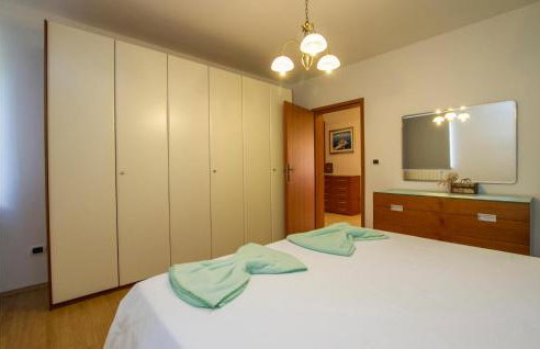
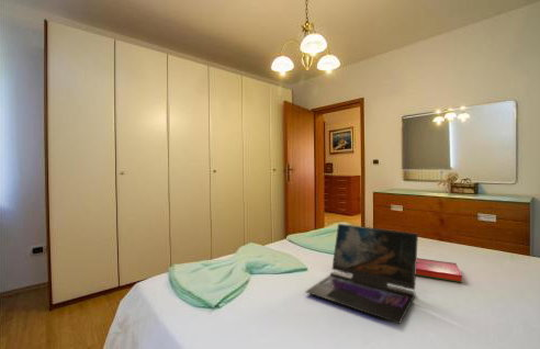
+ hardback book (428, 268)
+ laptop (362, 263)
